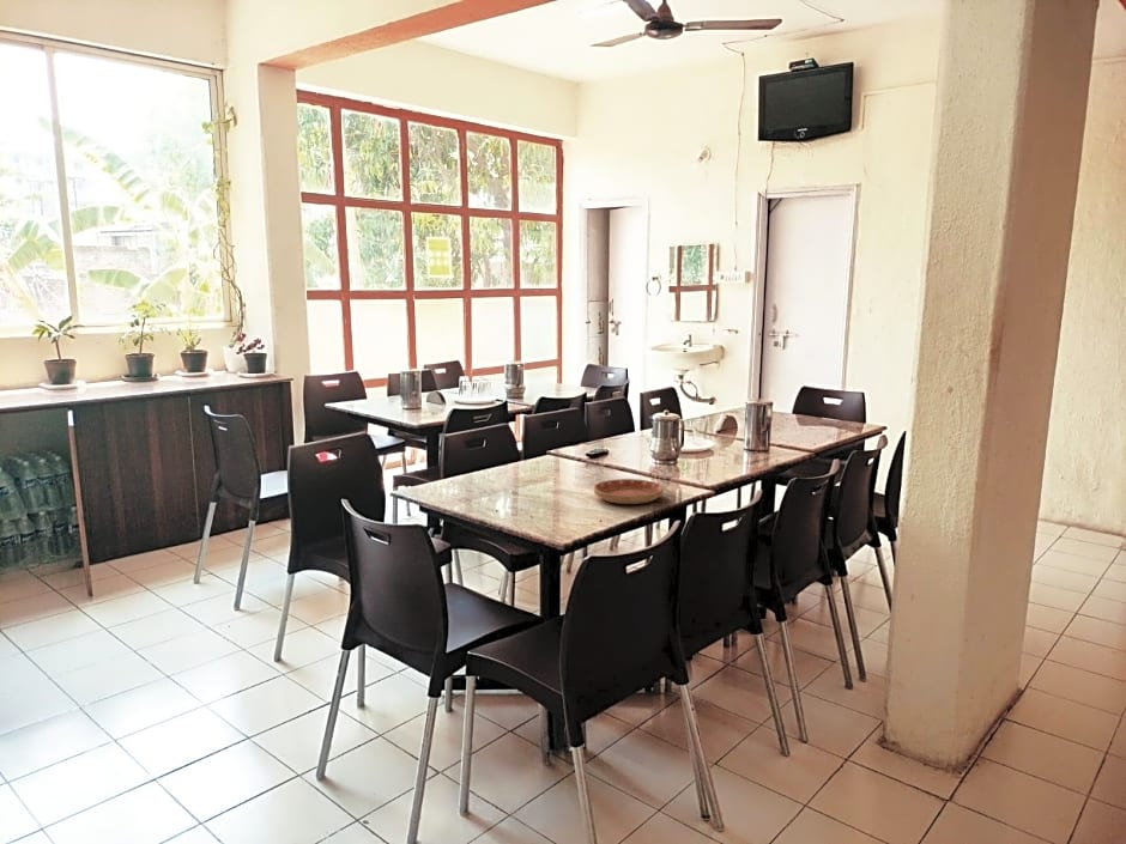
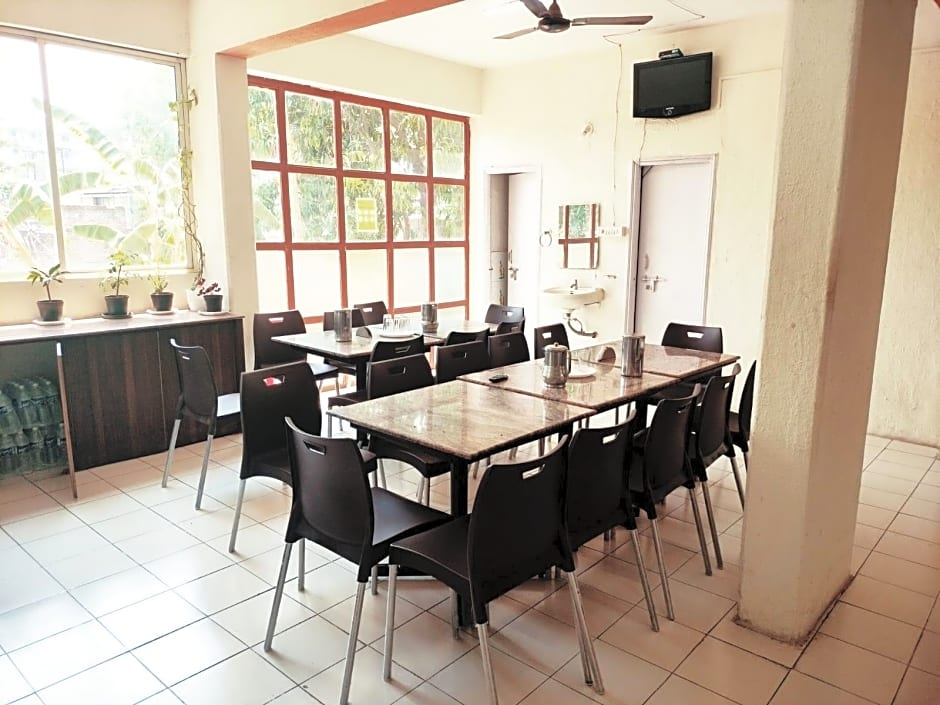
- saucer (628, 492)
